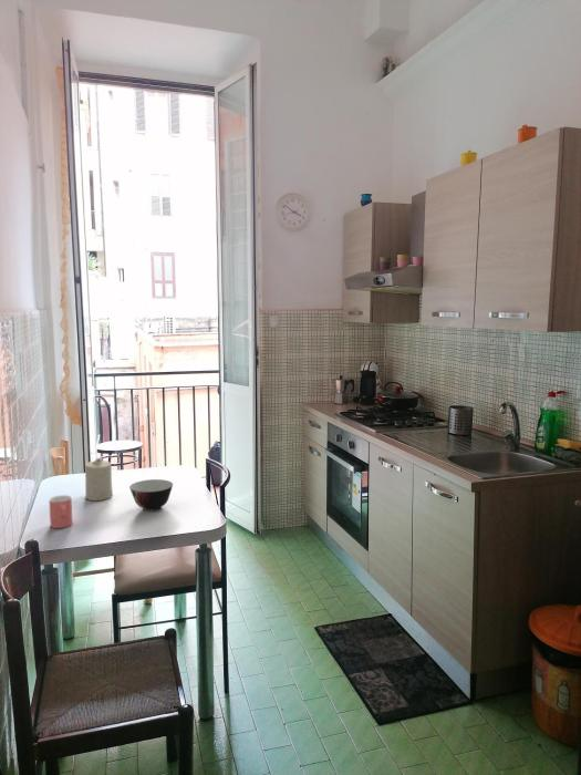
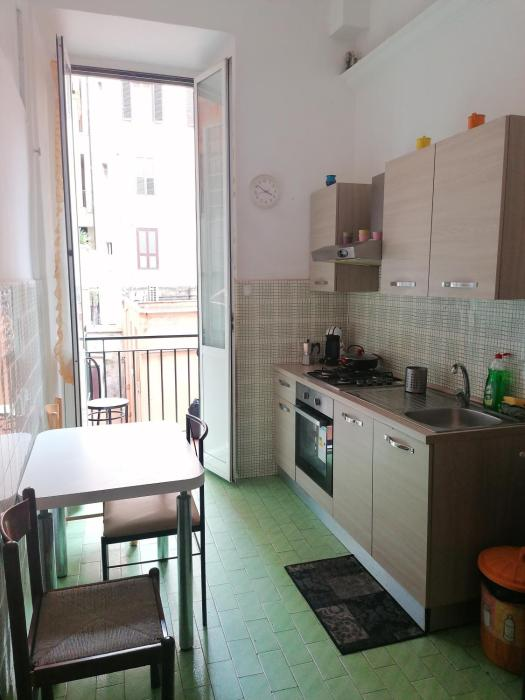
- cup (61, 513)
- candle (97, 476)
- soup bowl (152, 496)
